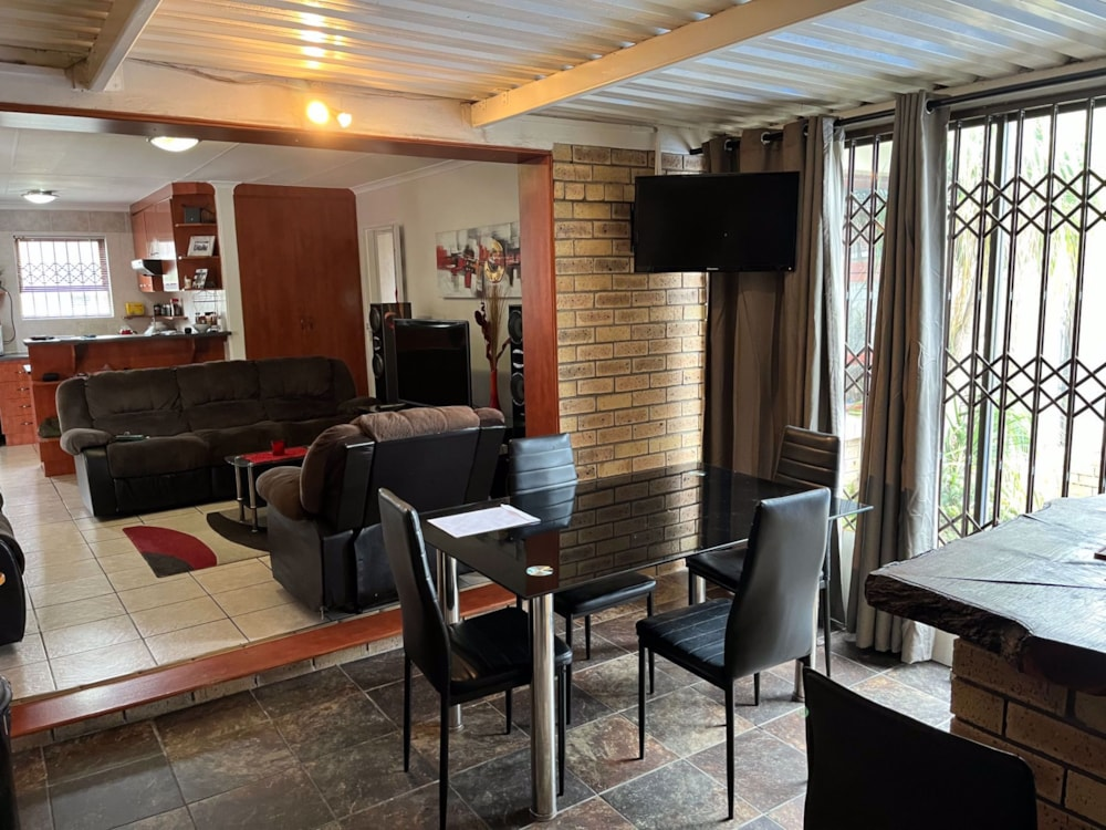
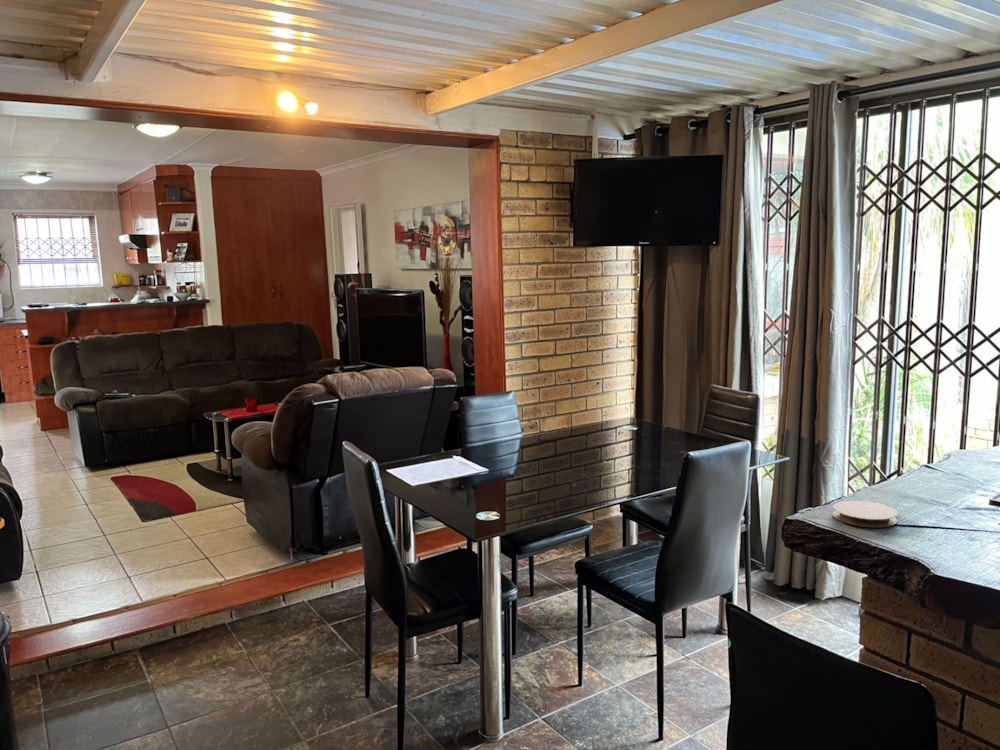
+ coaster (864, 513)
